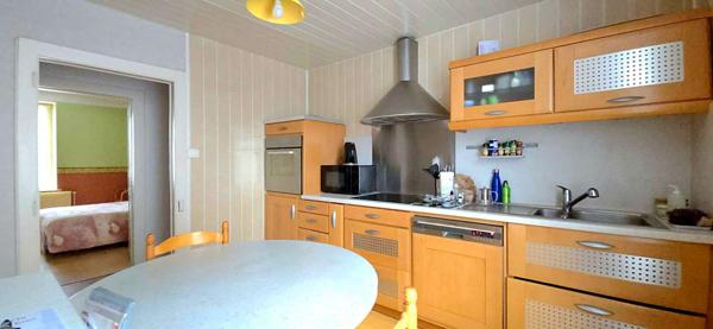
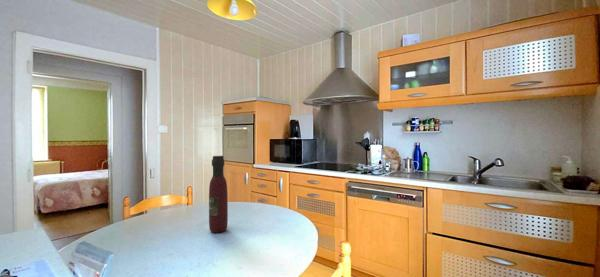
+ wine bottle (218, 193)
